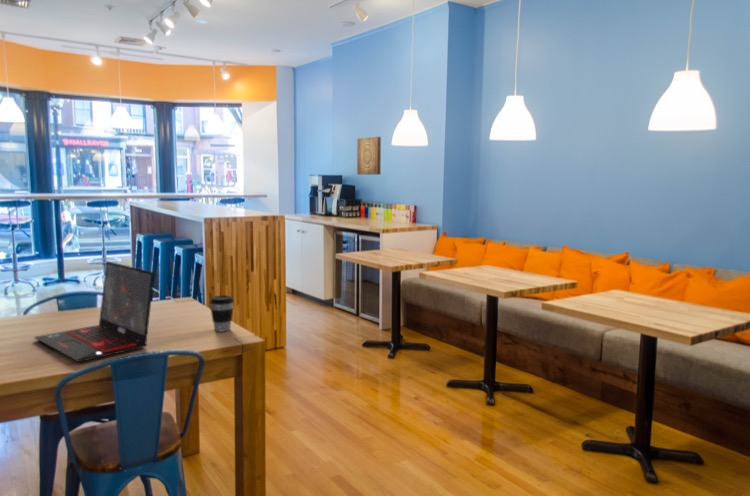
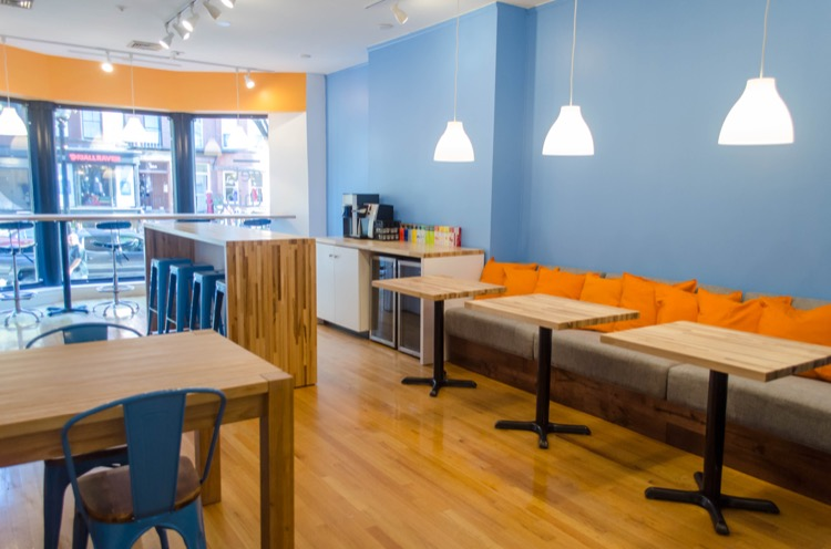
- wall art (368, 156)
- laptop (101, 307)
- coffee cup (222, 313)
